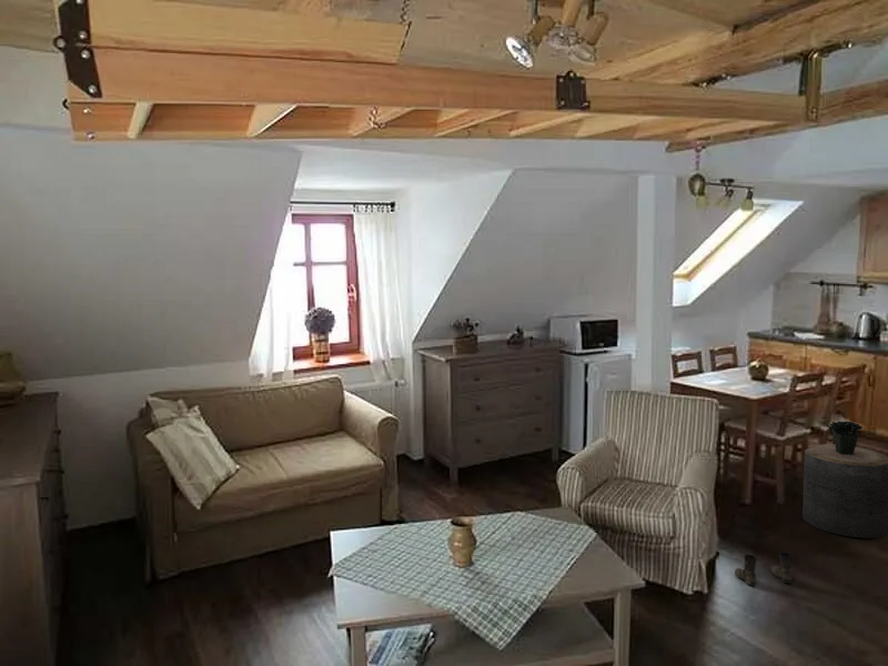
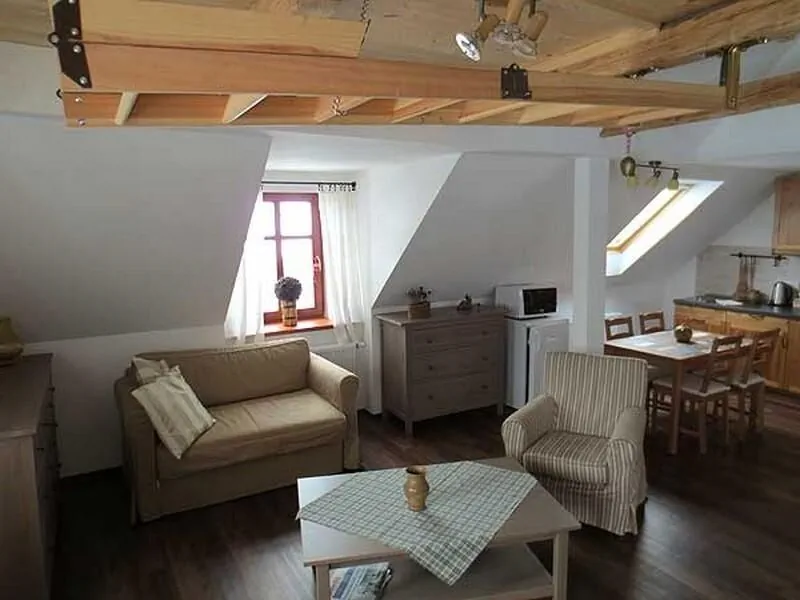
- potted plant (846, 424)
- boots (755, 565)
- stool (845, 488)
